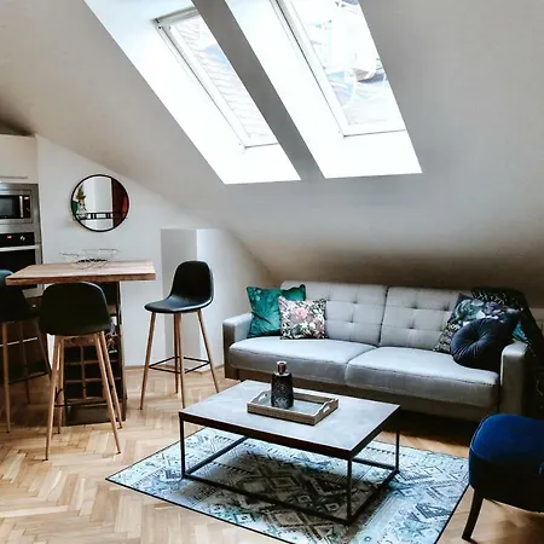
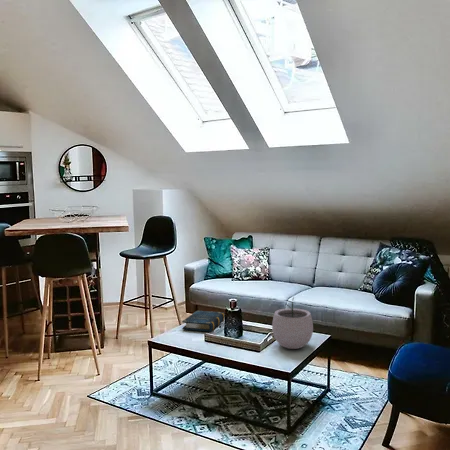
+ plant pot (292, 322)
+ book (204, 320)
